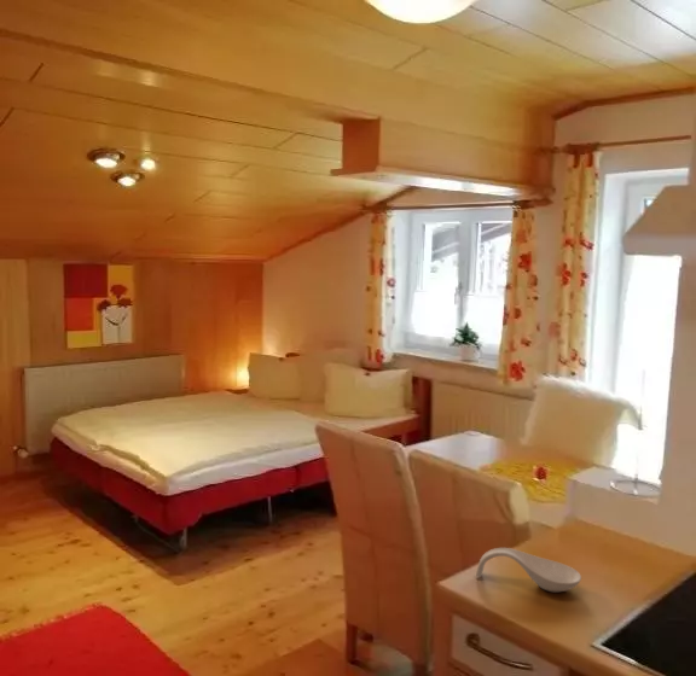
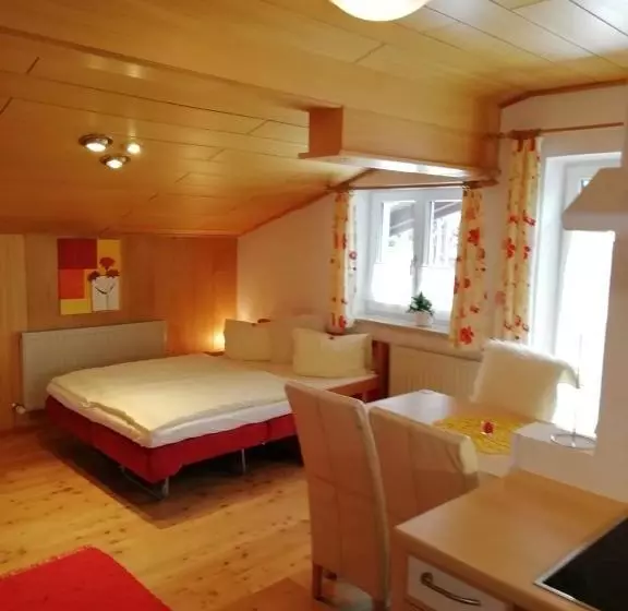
- spoon rest (528, 567)
